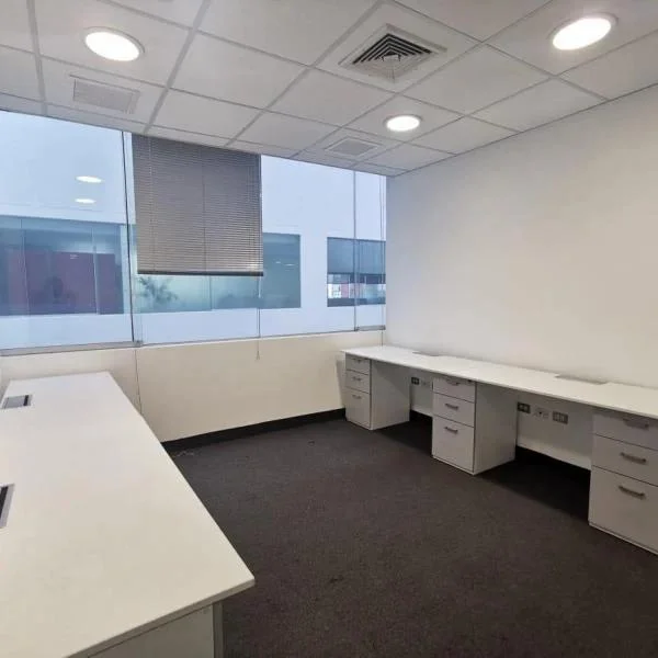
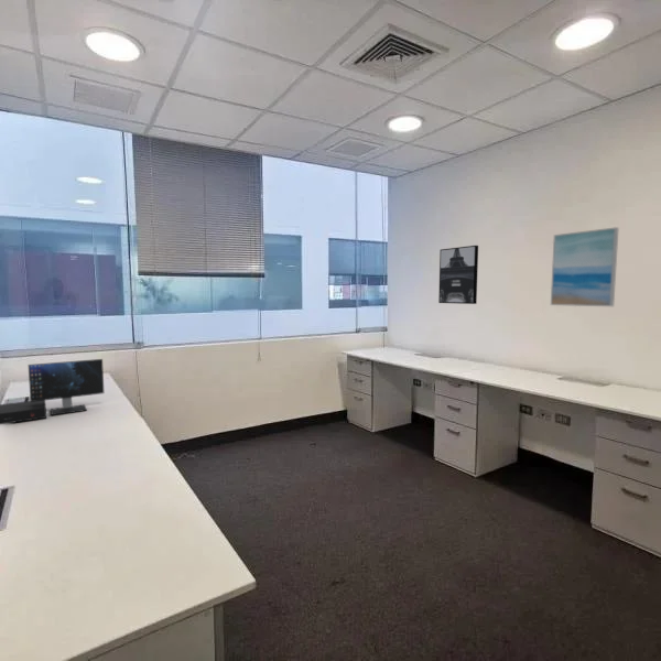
+ computer monitor (51, 388)
+ wall art (582, 269)
+ wall art (457, 275)
